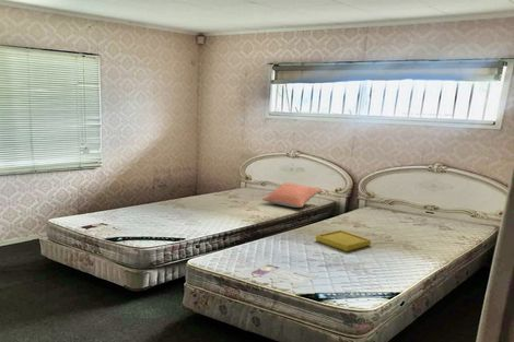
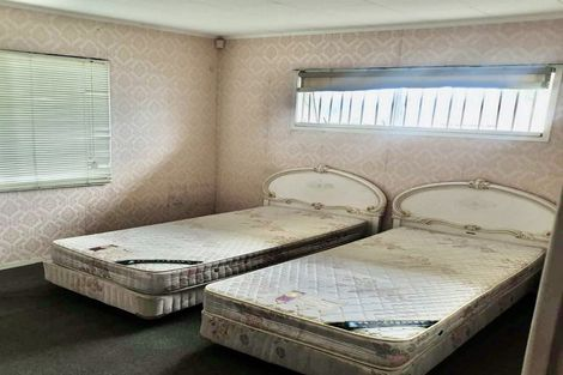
- pillow (292, 194)
- serving tray (342, 239)
